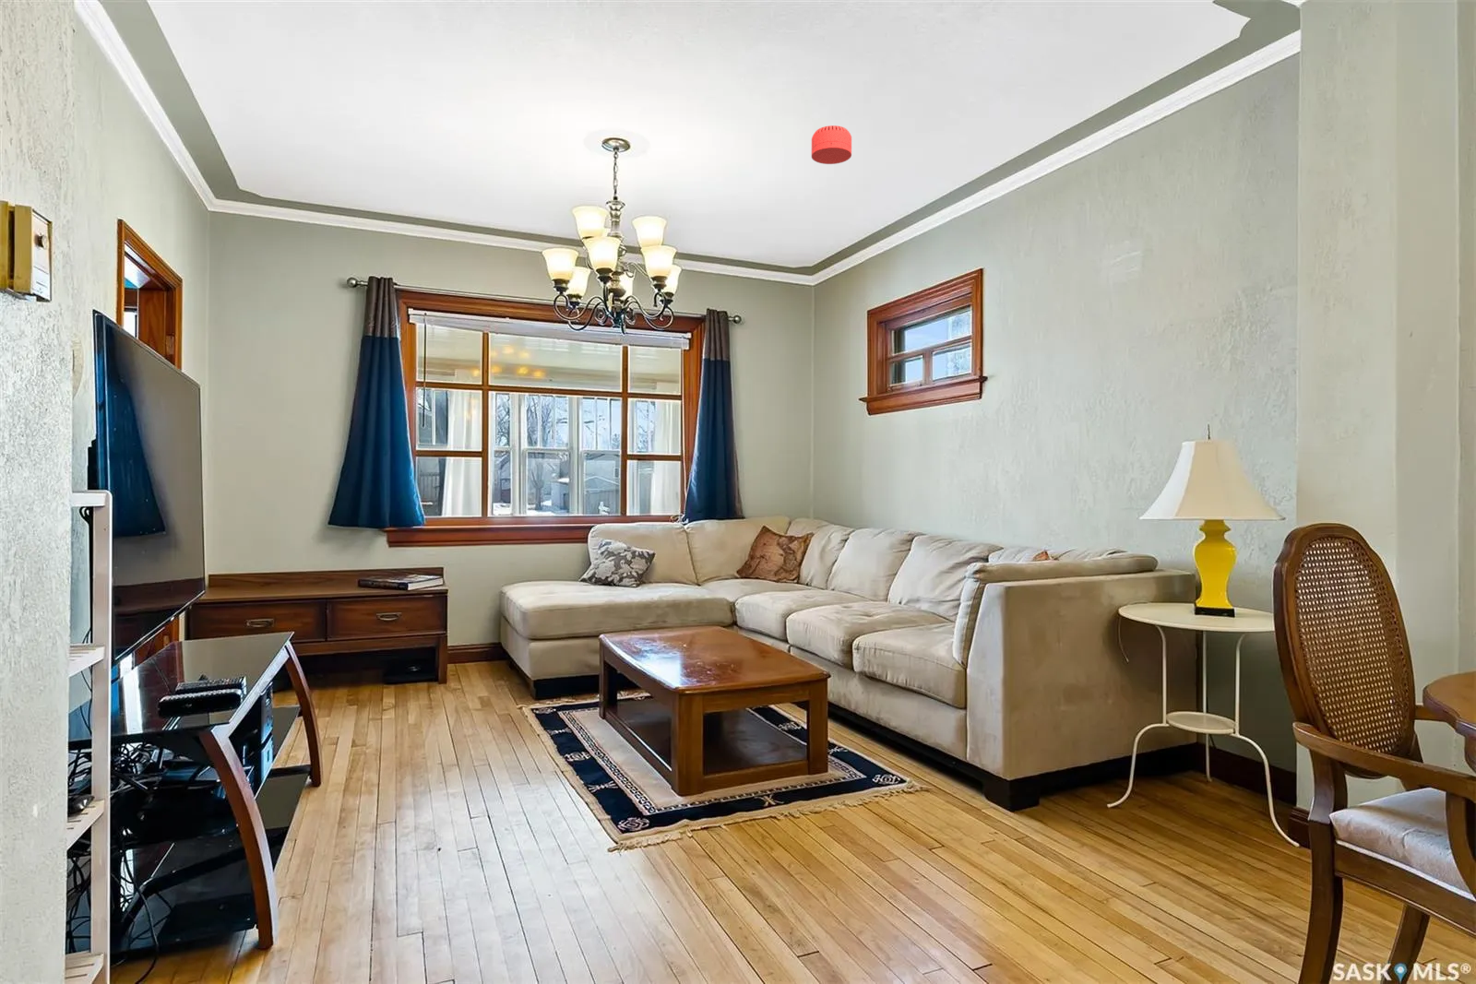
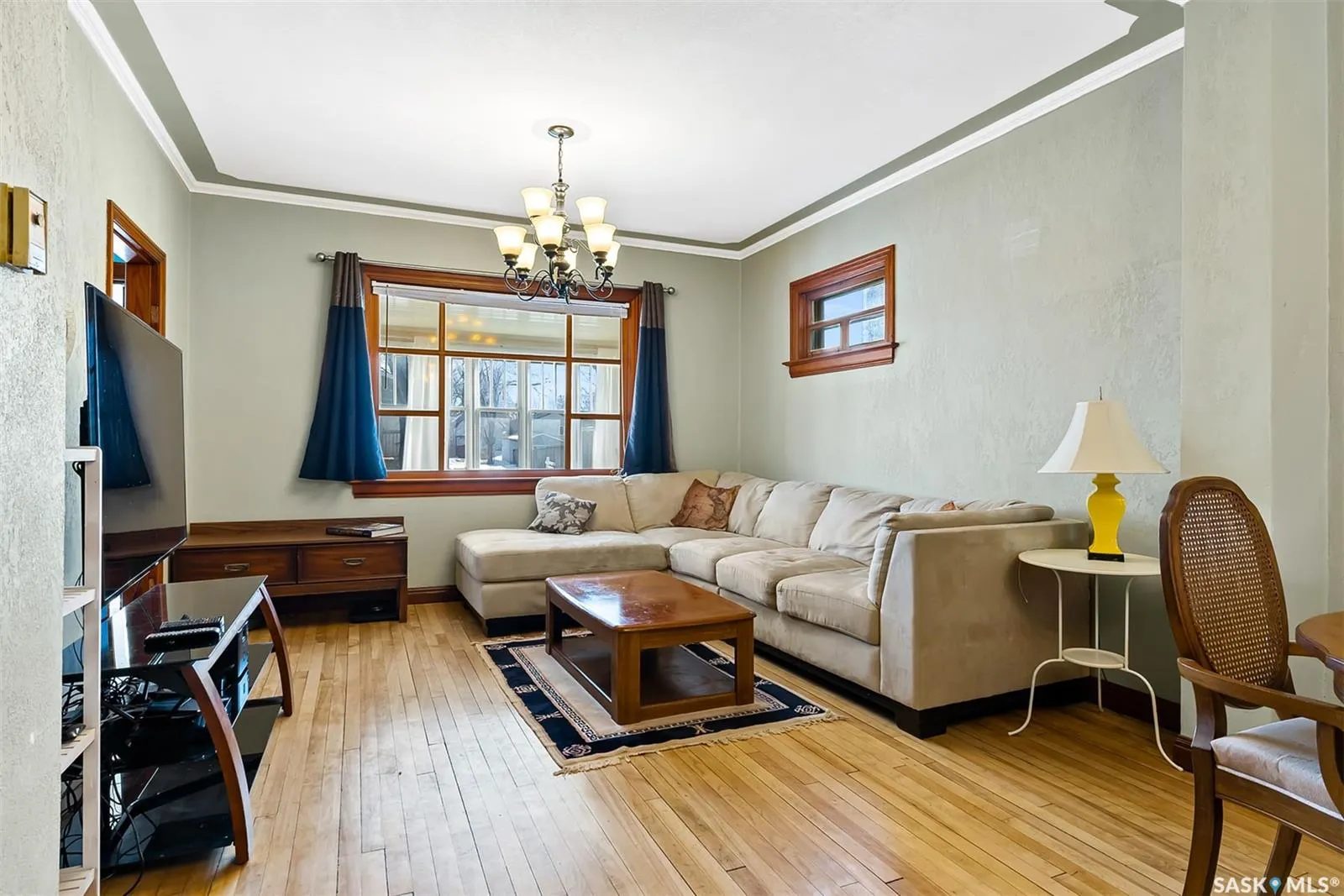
- smoke detector (831, 144)
